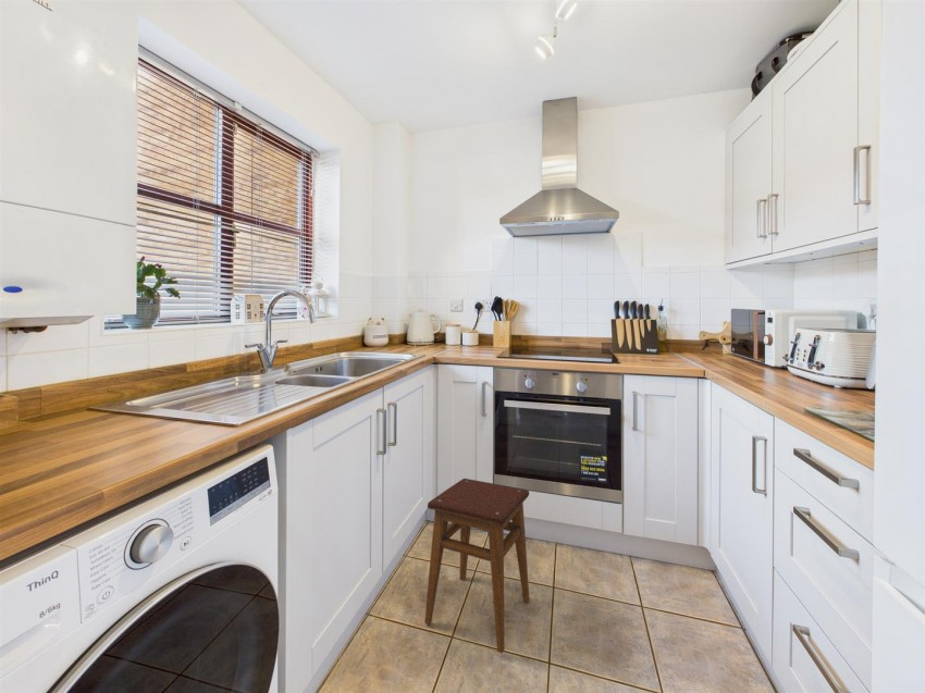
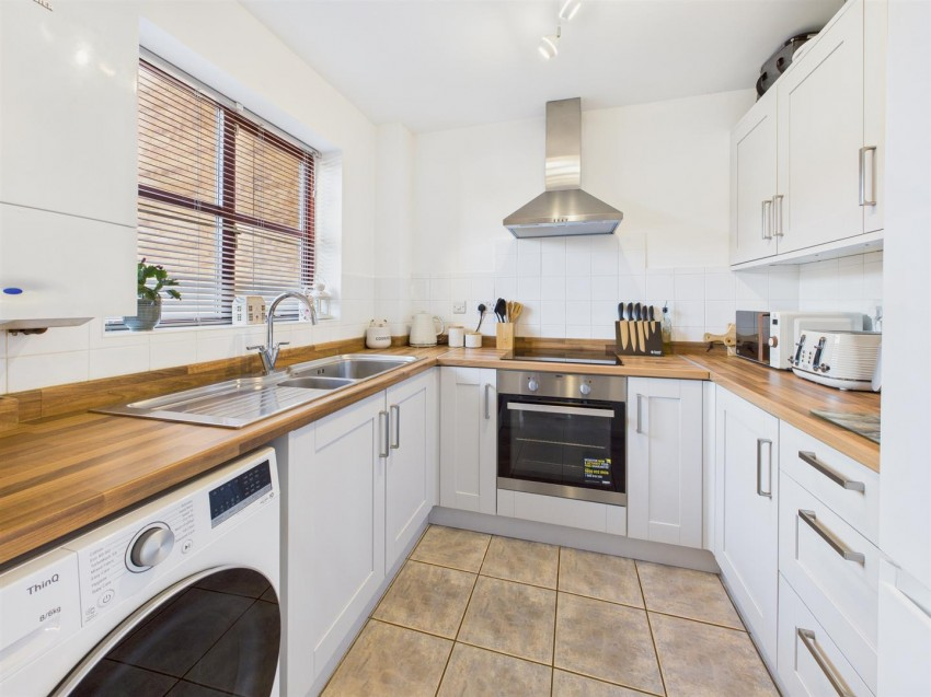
- stool (480, 553)
